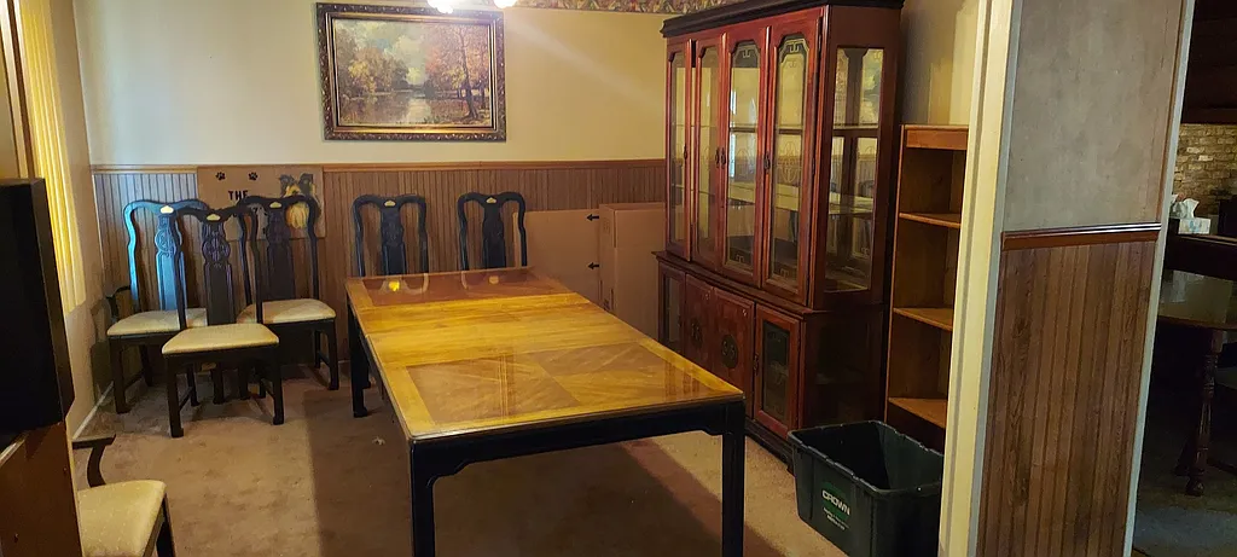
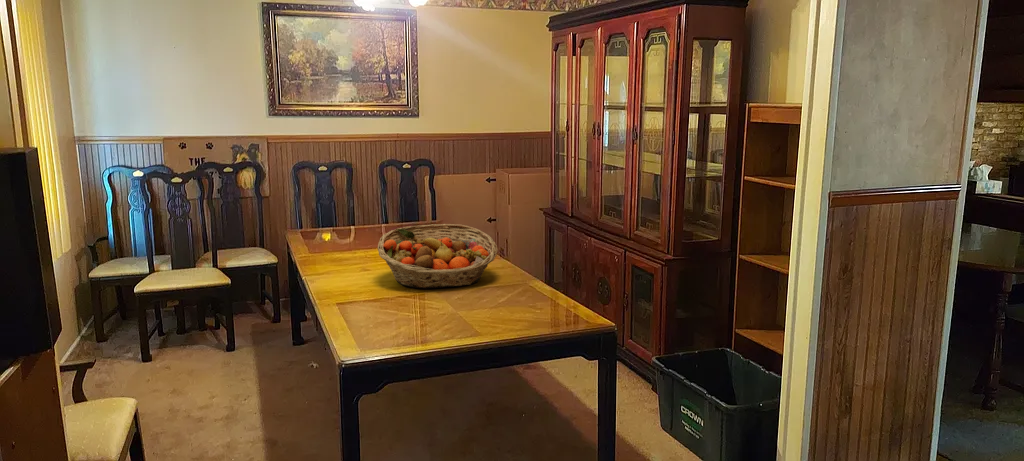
+ fruit basket (438, 255)
